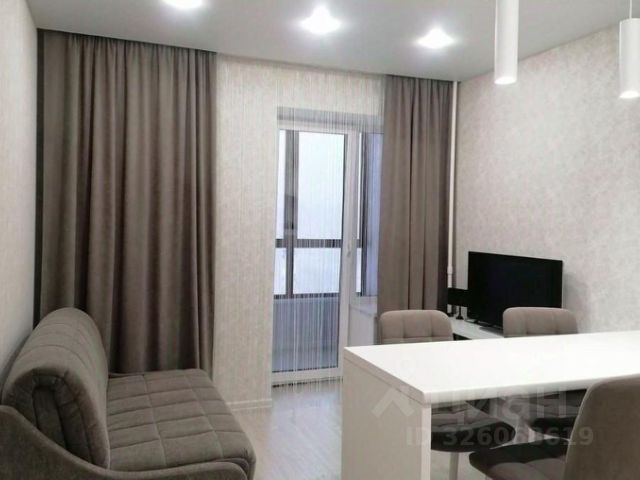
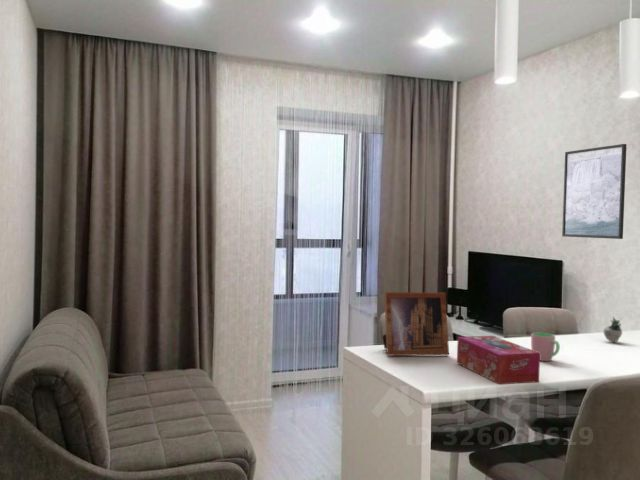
+ tissue box (495, 358)
+ cup (545, 347)
+ succulent plant (620, 328)
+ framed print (592, 193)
+ picture frame (414, 322)
